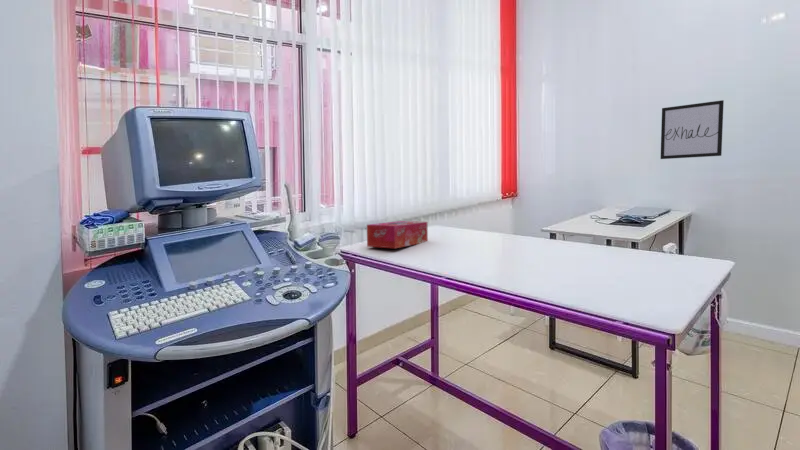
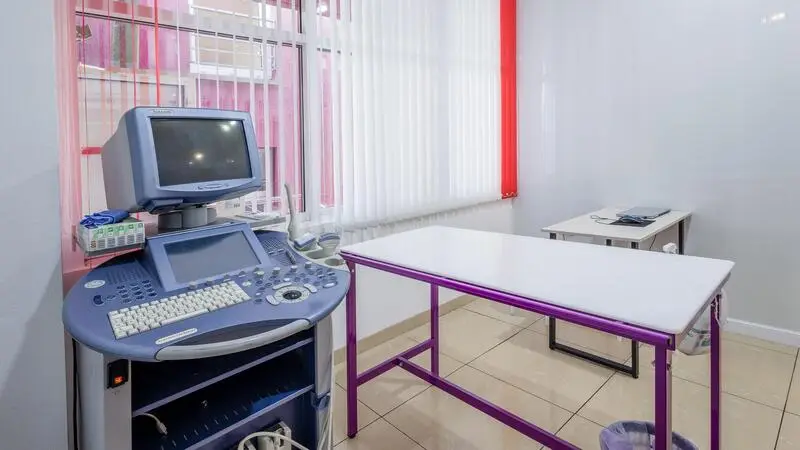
- tissue box (398, 233)
- wall art (690, 131)
